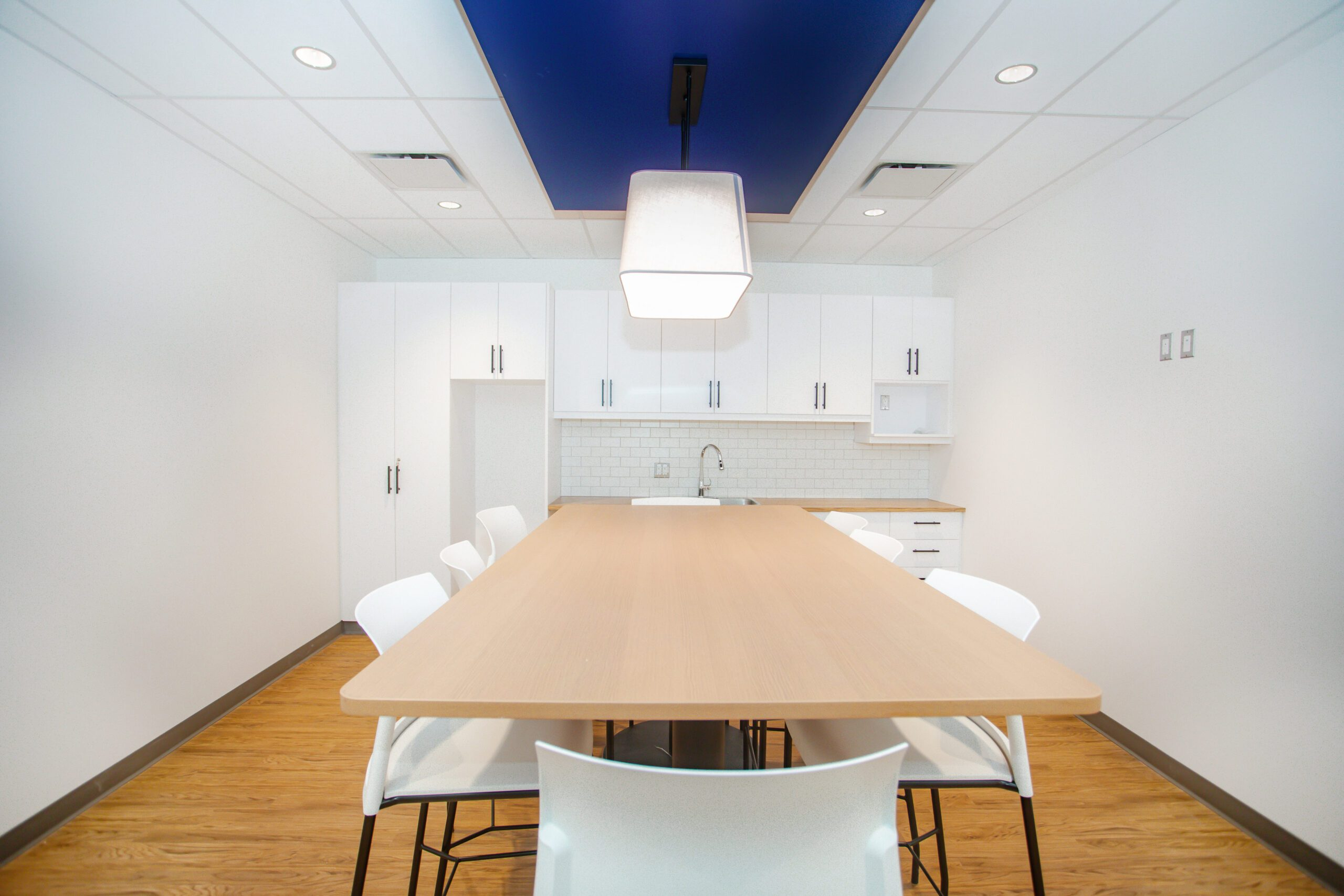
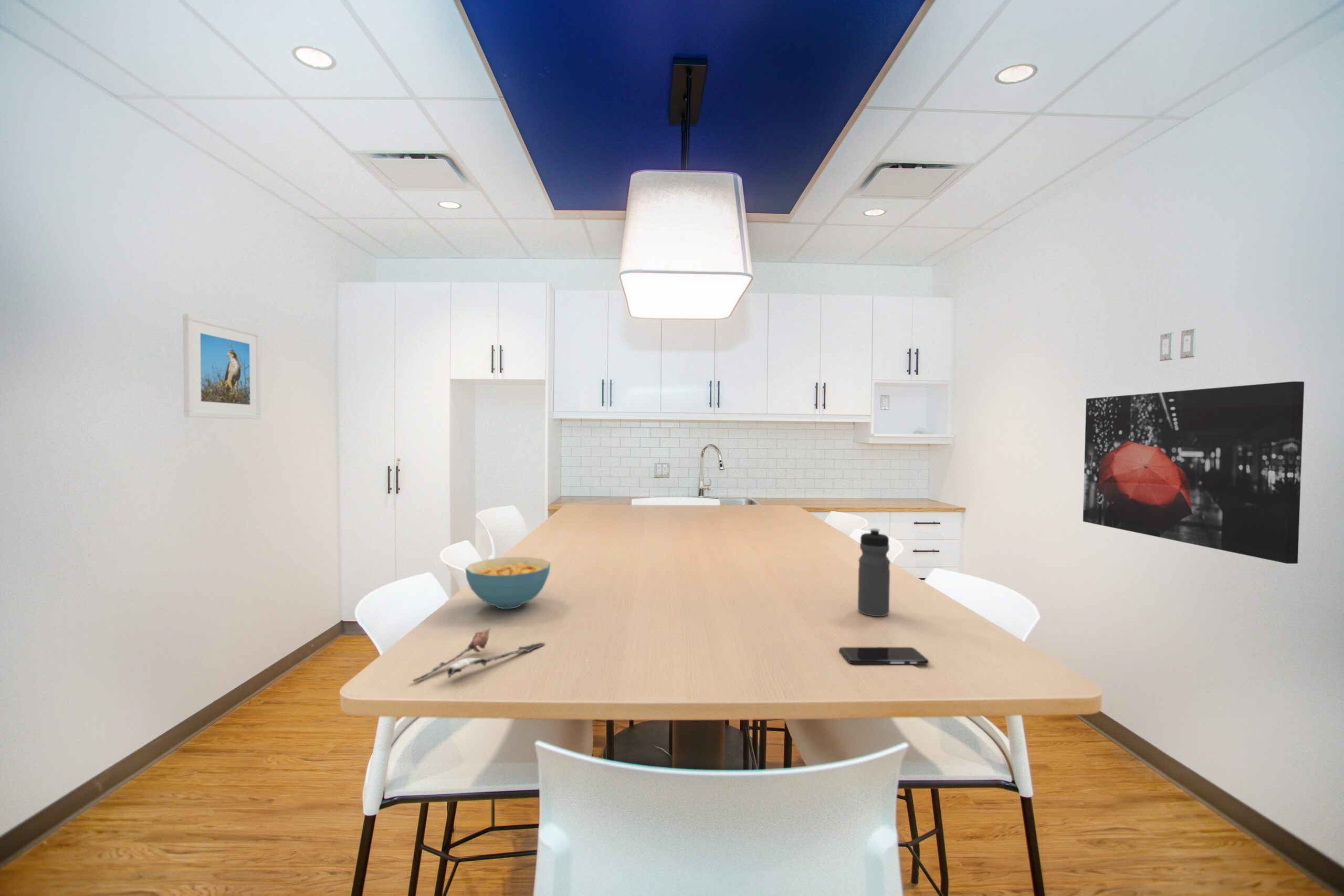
+ smartphone (883, 656)
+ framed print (225, 371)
+ water bottle (874, 570)
+ spoon (485, 650)
+ cereal bowl (509, 585)
+ wall art (1171, 465)
